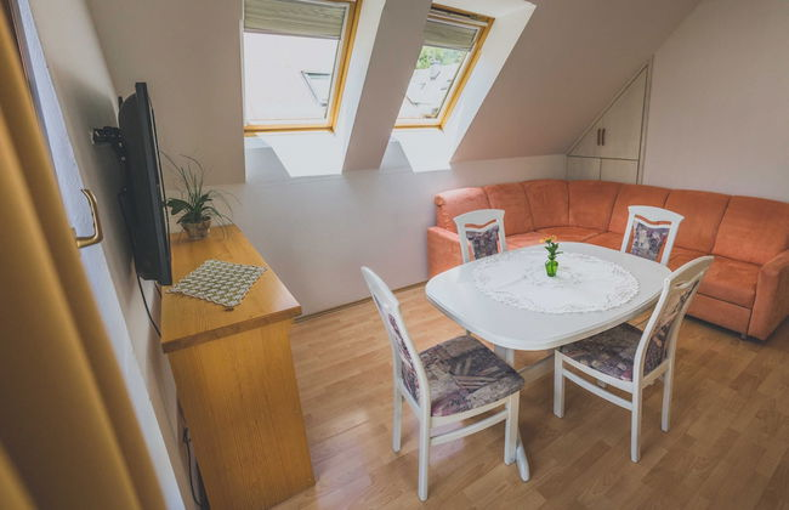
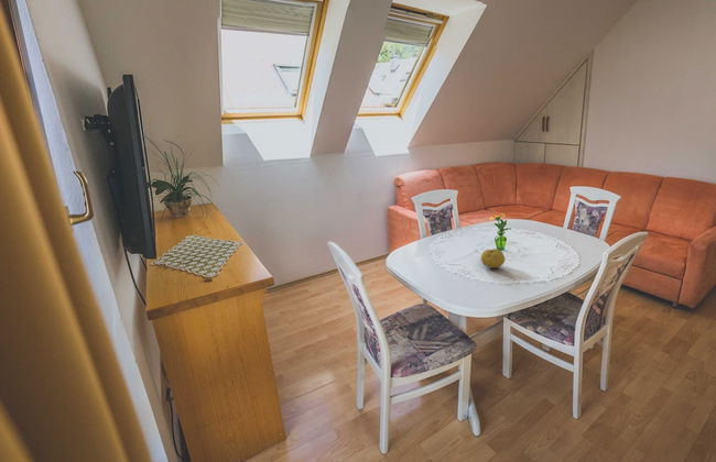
+ fruit (492, 258)
